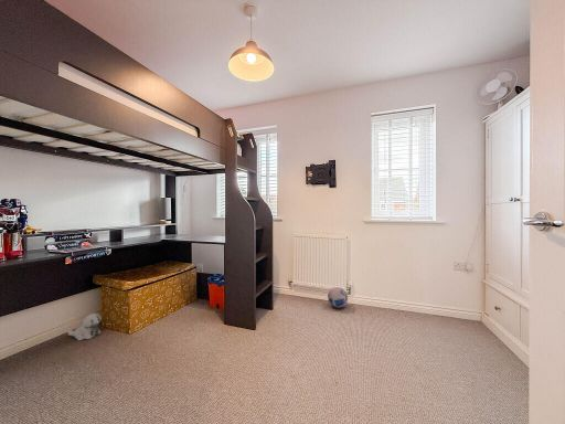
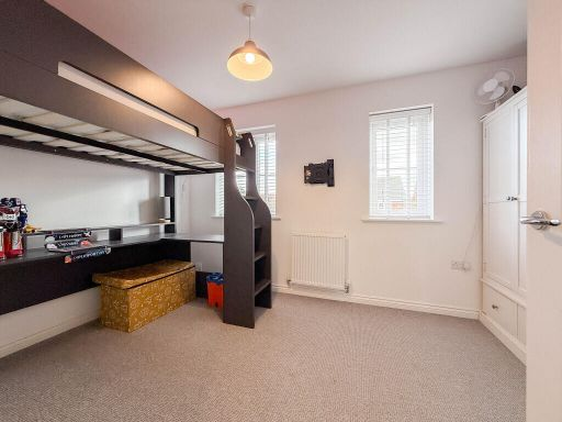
- ball (338, 297)
- plush toy (85, 324)
